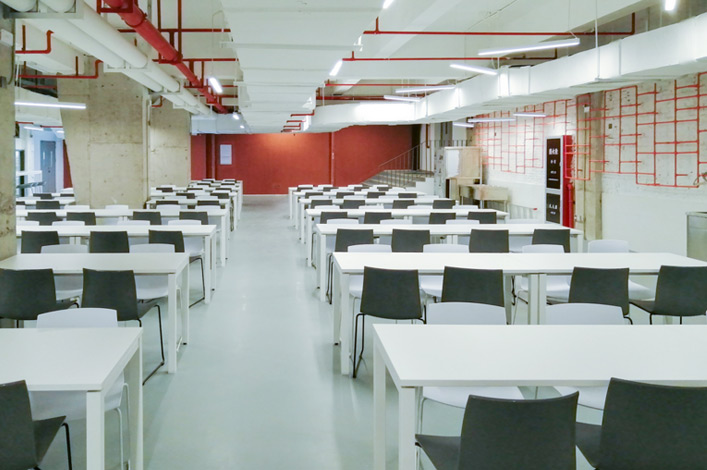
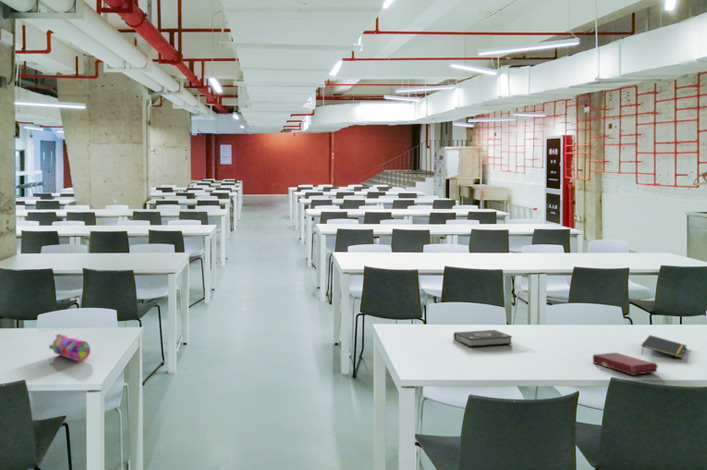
+ book (624, 363)
+ book (482, 337)
+ pencil case (70, 347)
+ notepad (664, 345)
